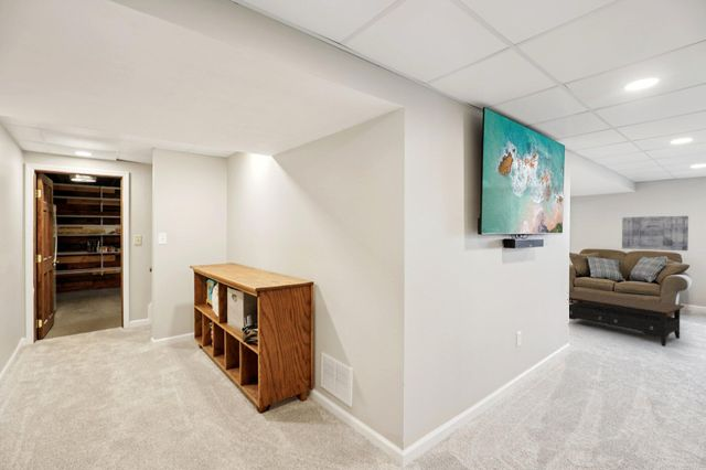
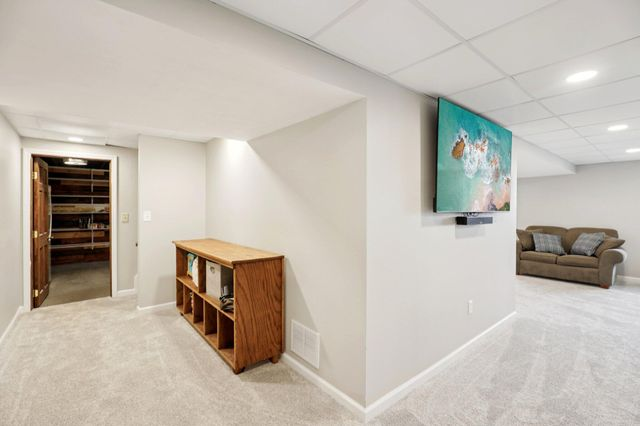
- wall art (653, 233)
- coffee table (616, 314)
